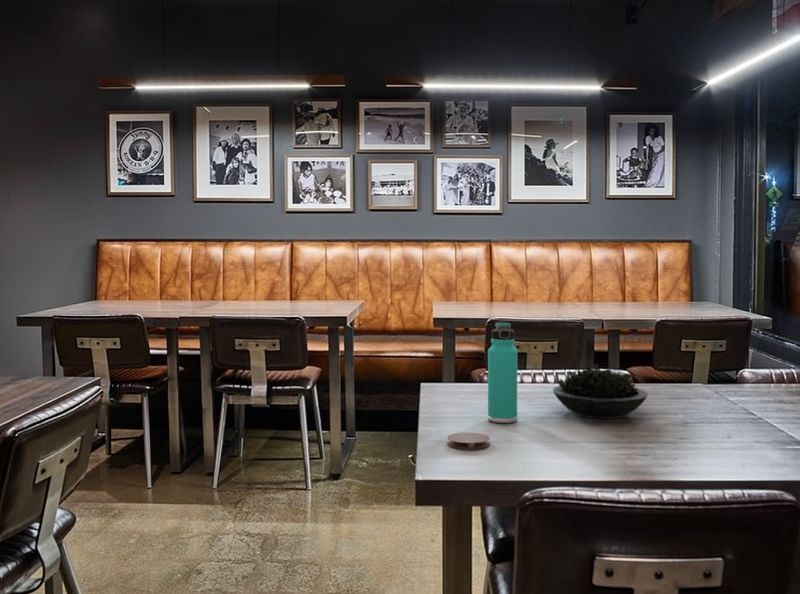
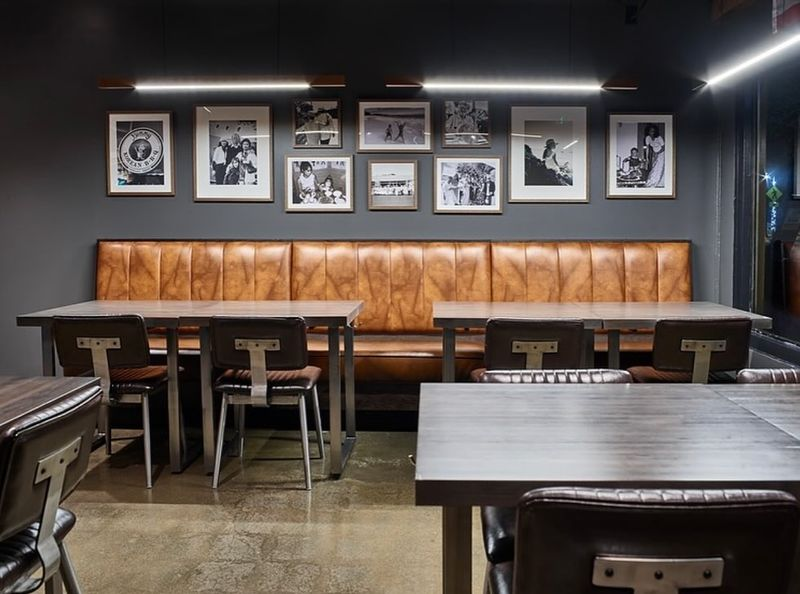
- succulent plant (599, 389)
- coaster (468, 440)
- thermos bottle (502, 371)
